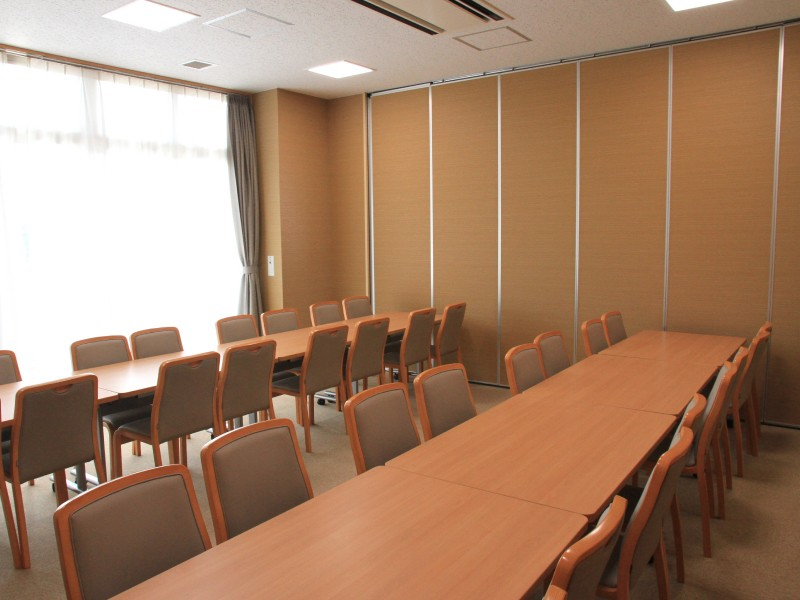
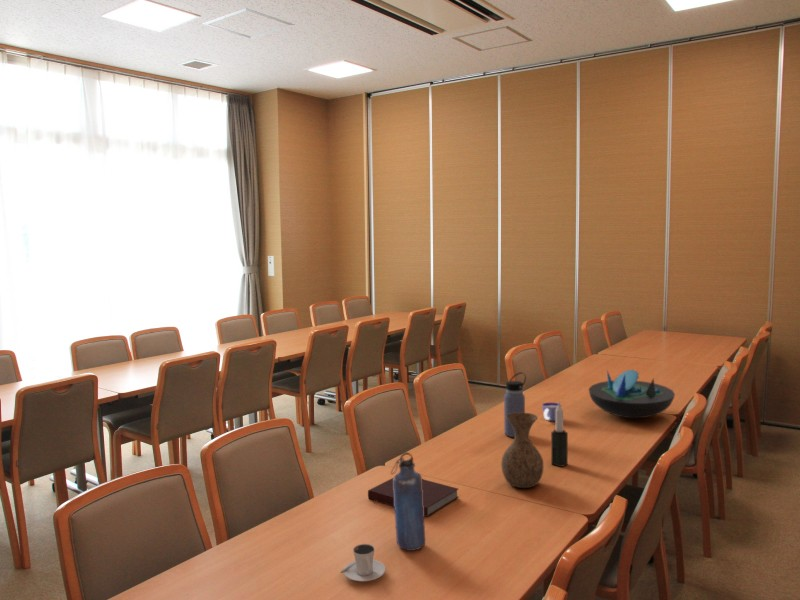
+ notebook (422, 489)
+ decorative bowl (630, 392)
+ cappuccino (362, 554)
+ candle (559, 432)
+ water bottle (408, 499)
+ cup (550, 412)
+ water bottle (515, 404)
+ vase (522, 450)
